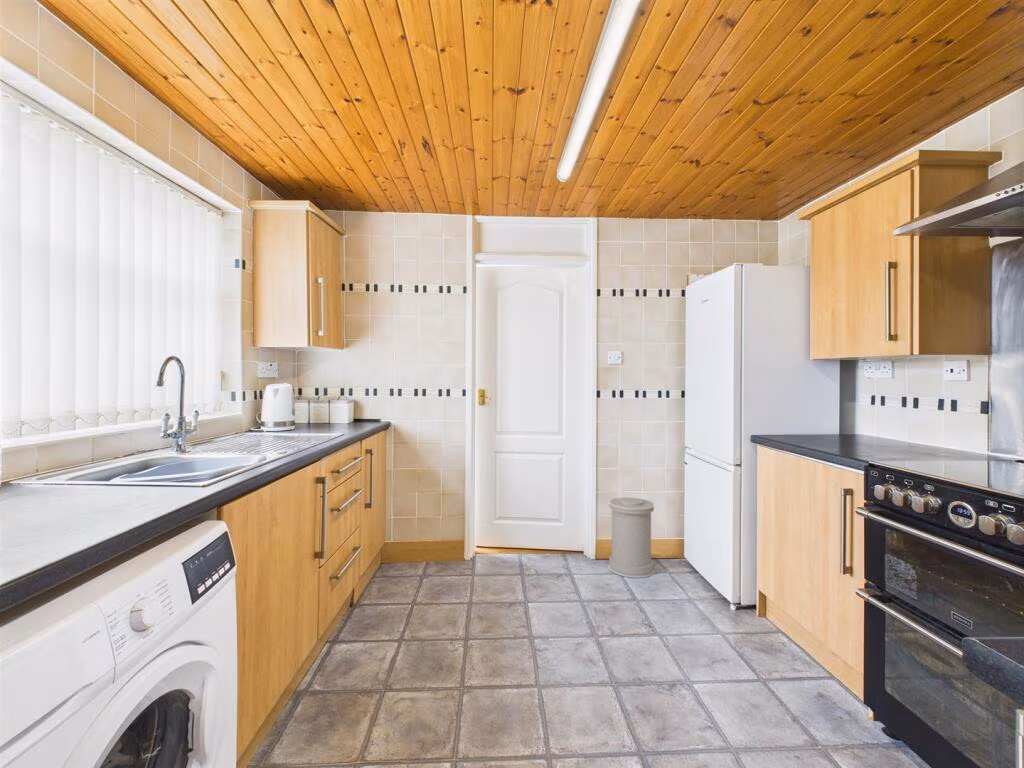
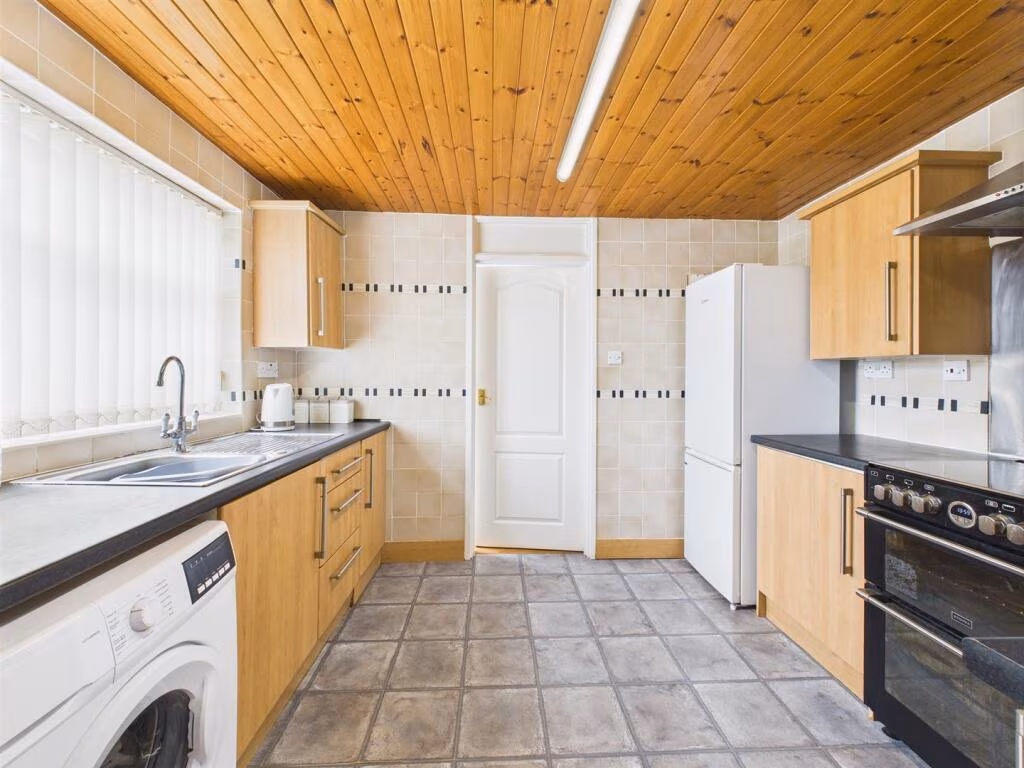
- trash can (631, 534)
